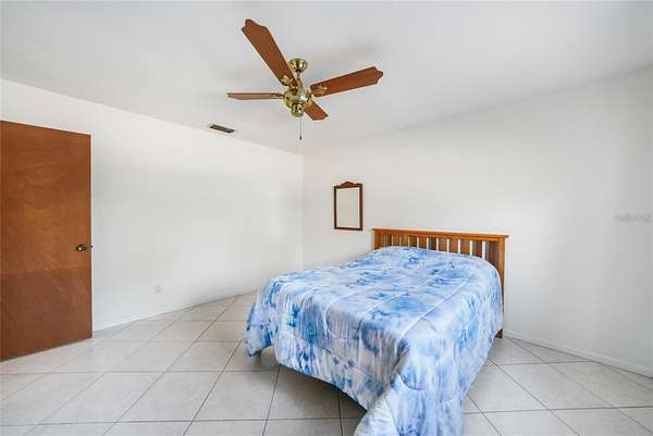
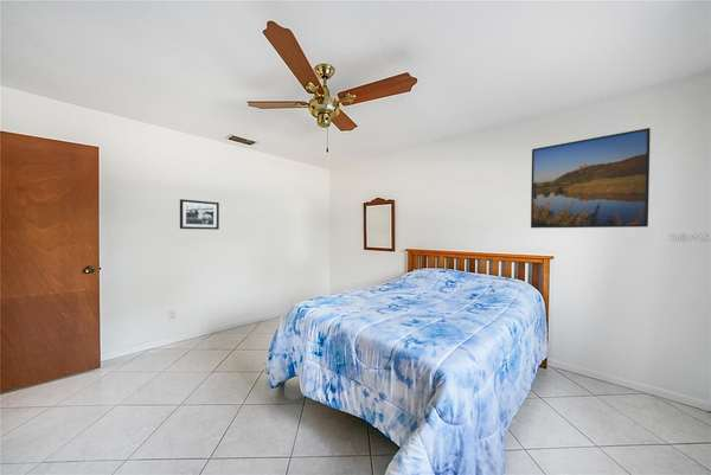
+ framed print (583, 184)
+ picture frame (200, 214)
